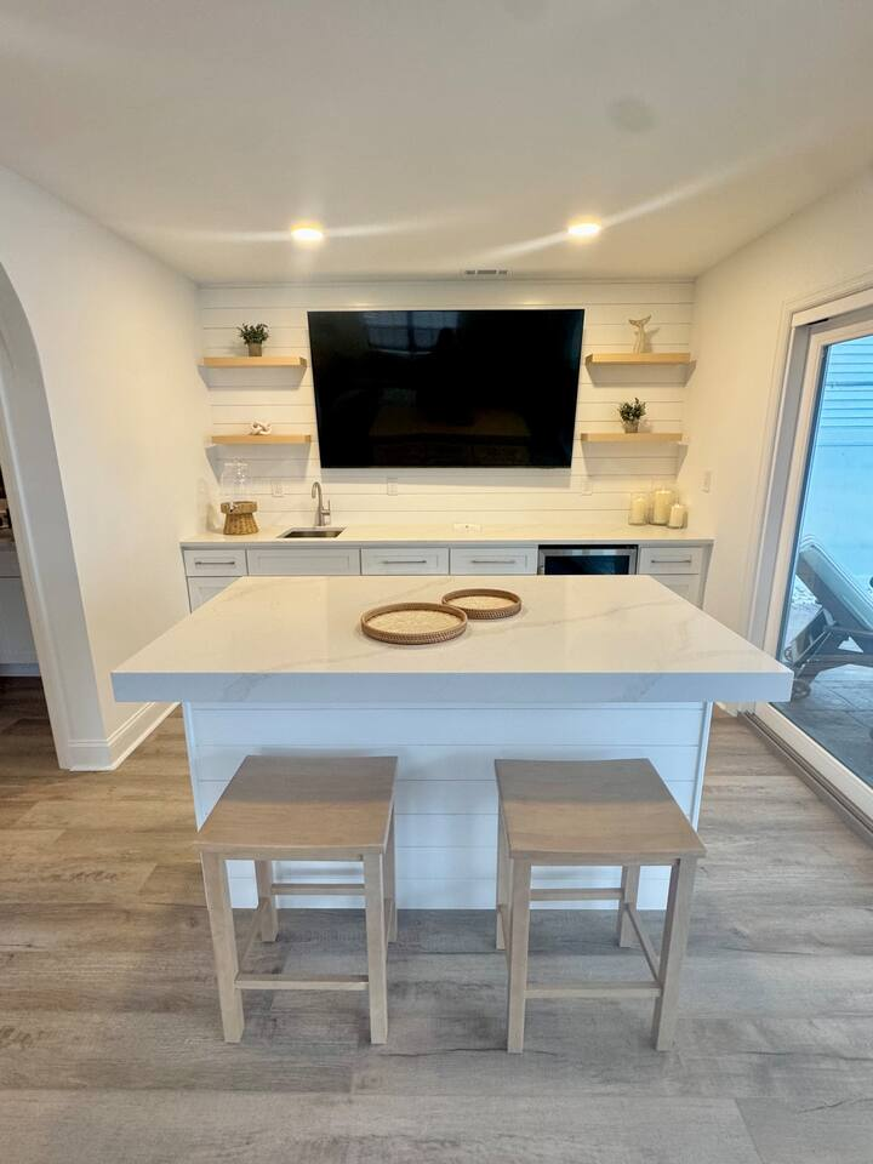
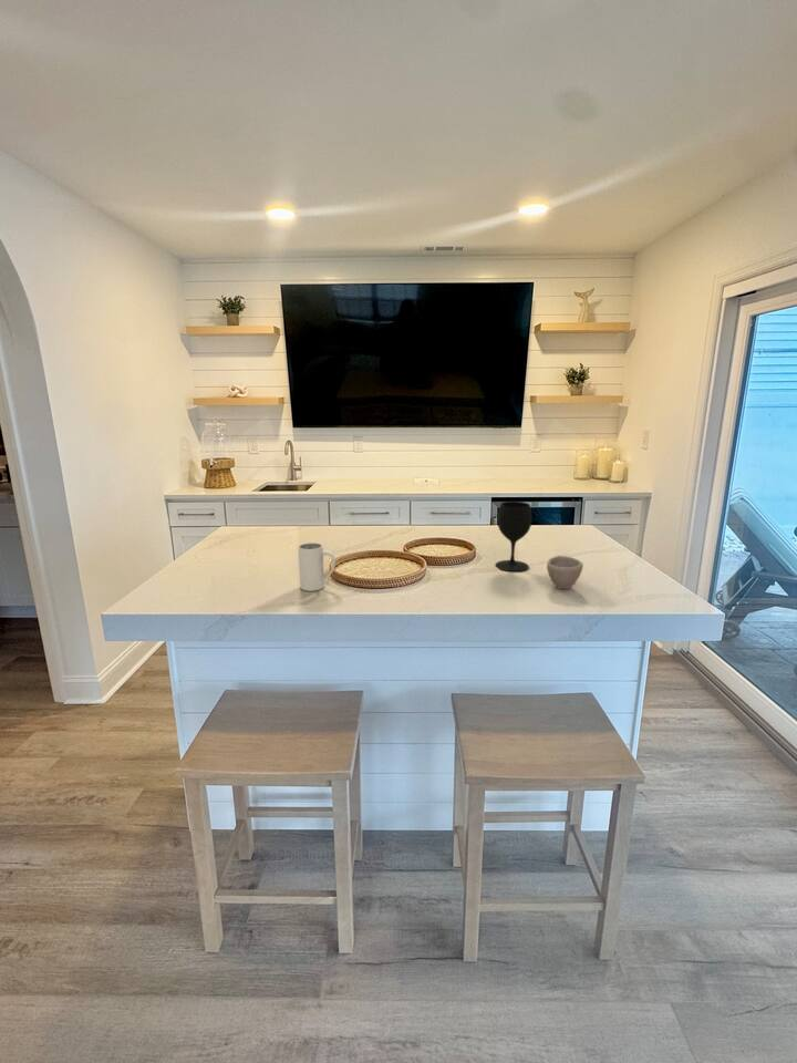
+ cup (561, 571)
+ mug (317, 566)
+ wine glass (514, 535)
